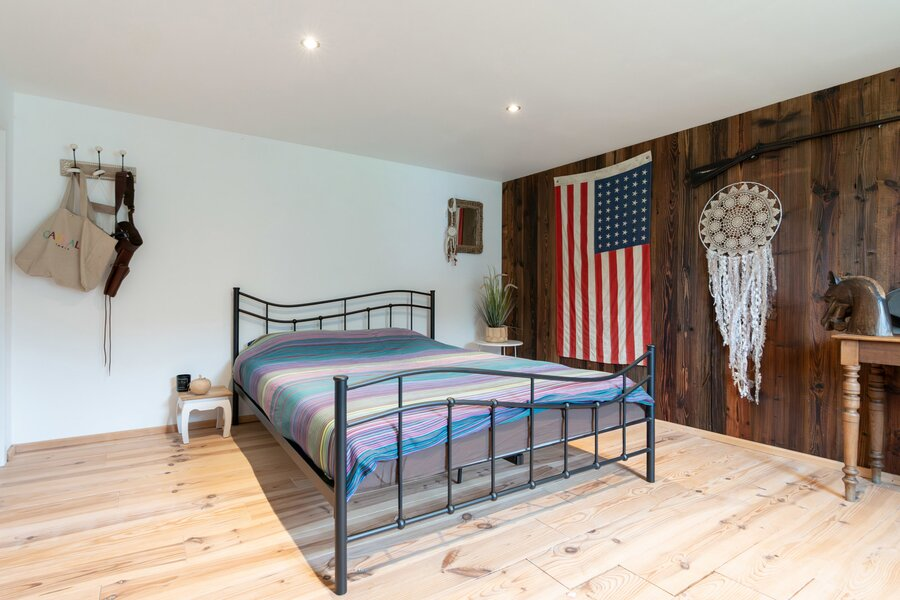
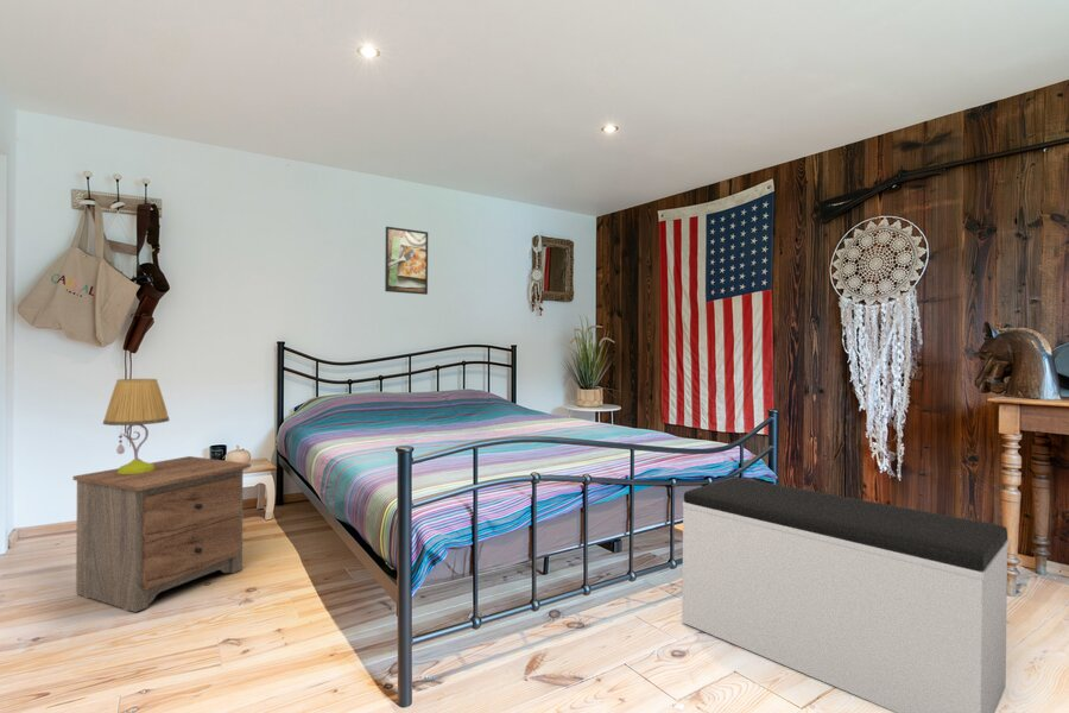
+ nightstand (166, 525)
+ bench (828, 578)
+ table lamp (137, 424)
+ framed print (406, 260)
